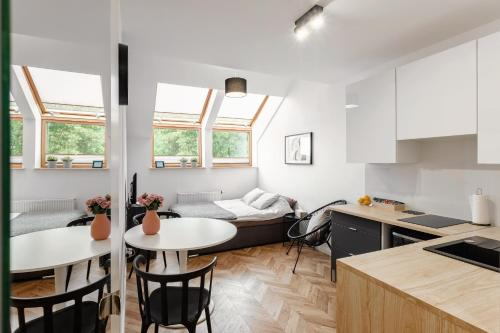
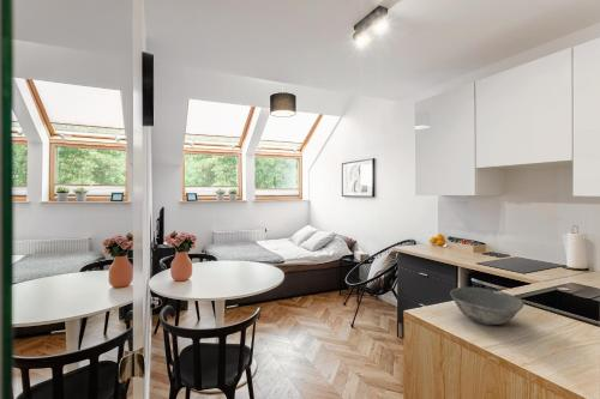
+ bowl (485, 308)
